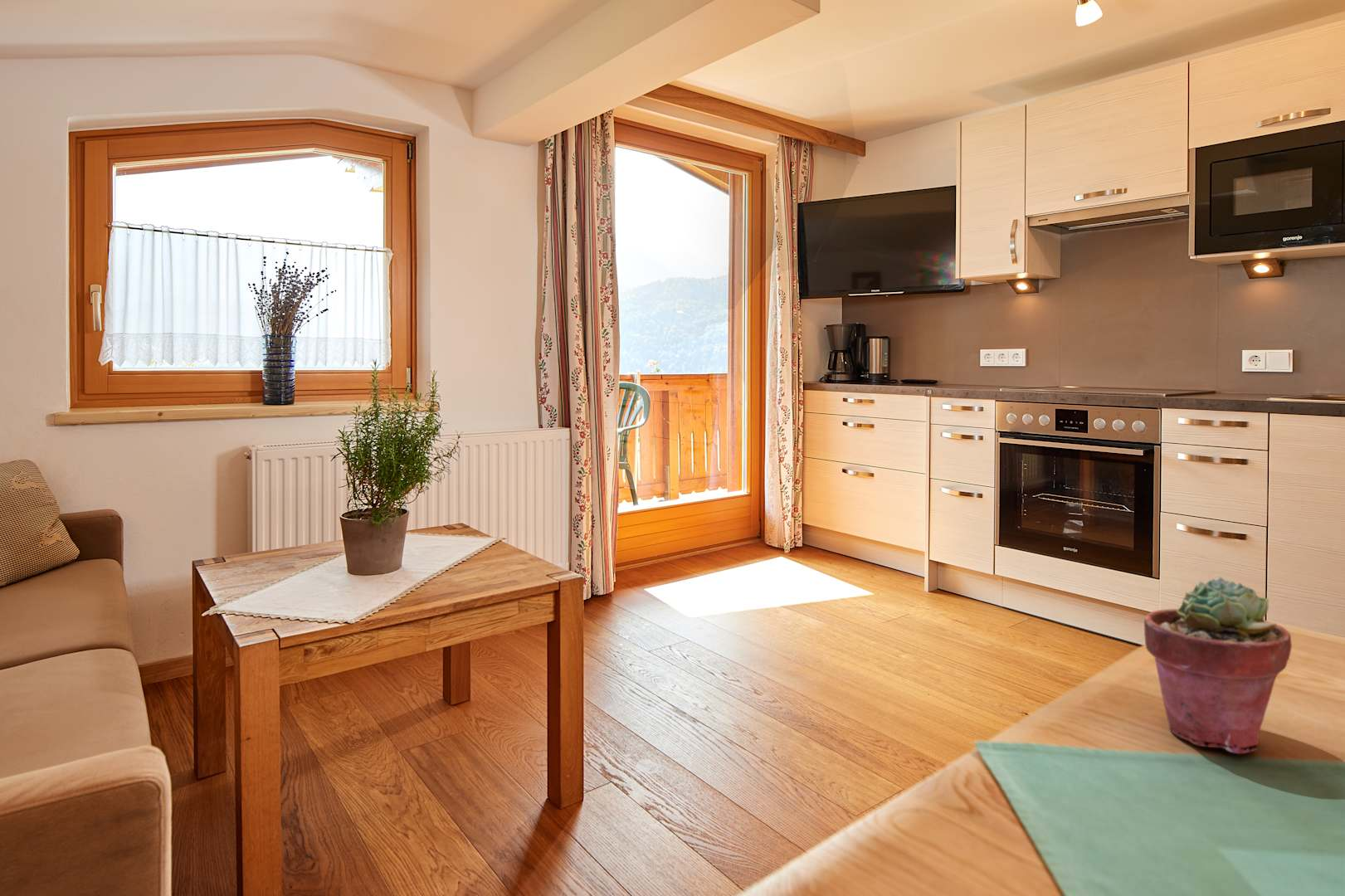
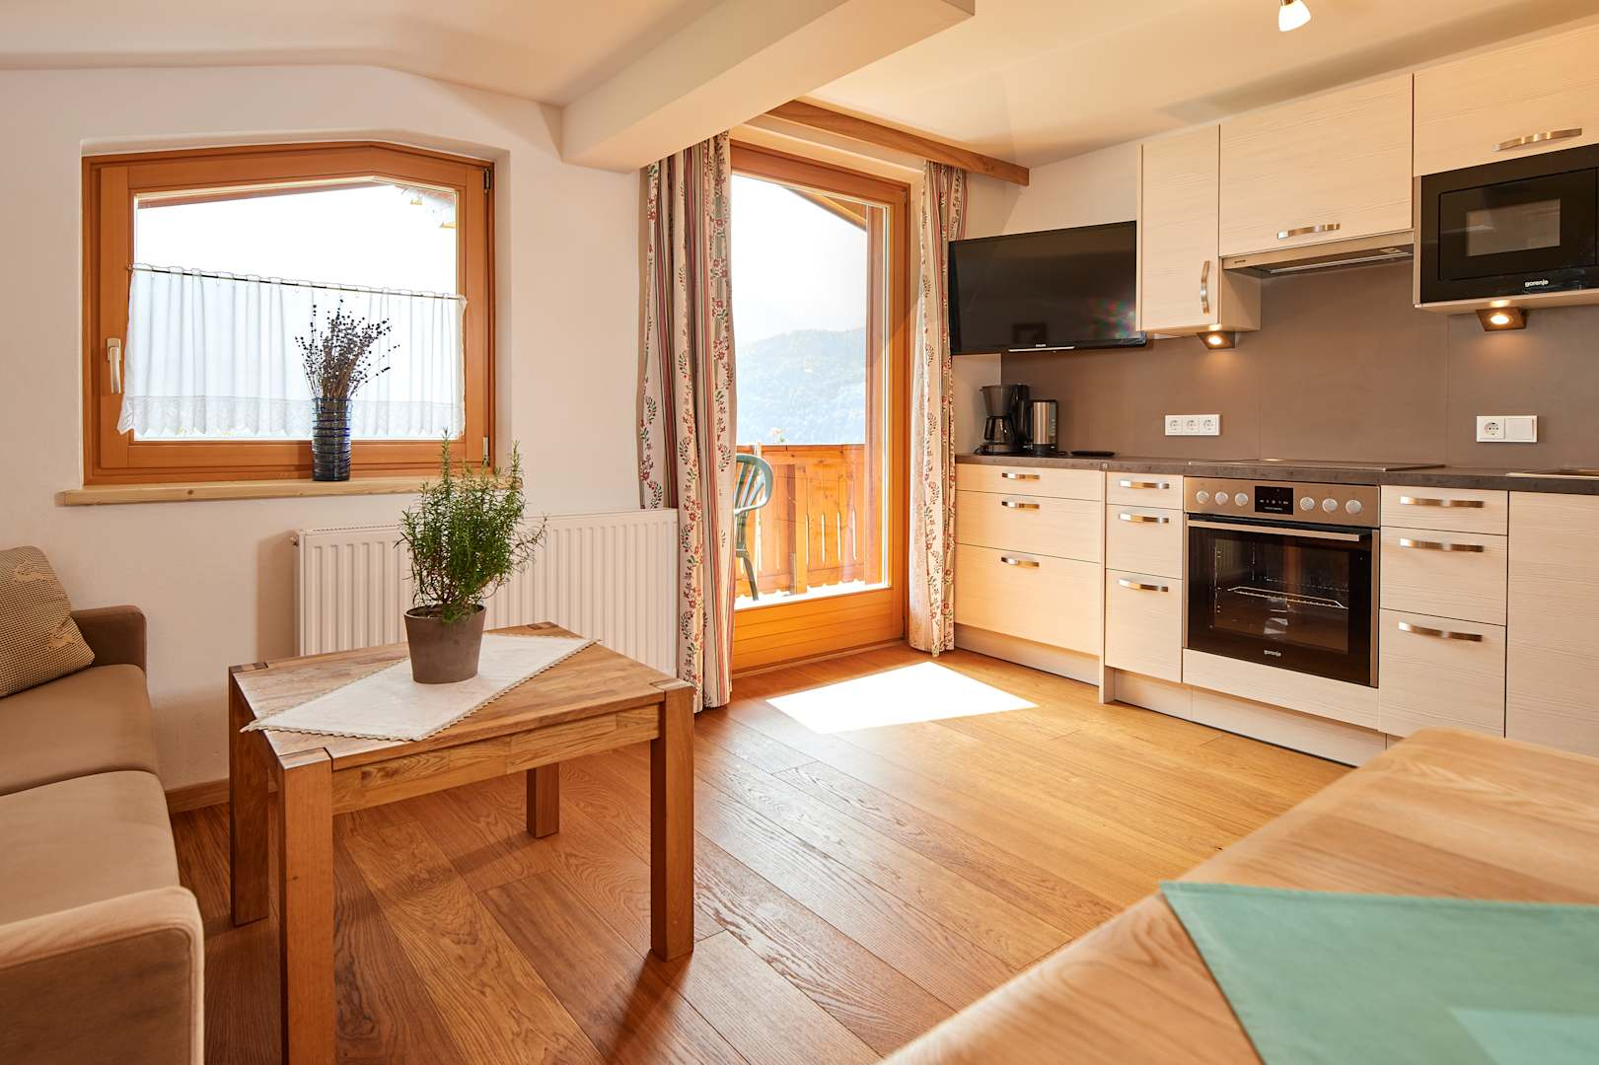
- potted succulent (1214, 656)
